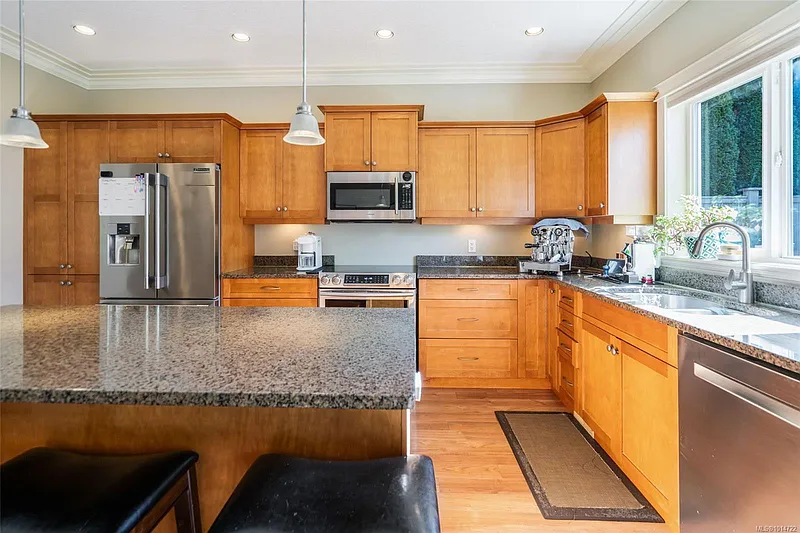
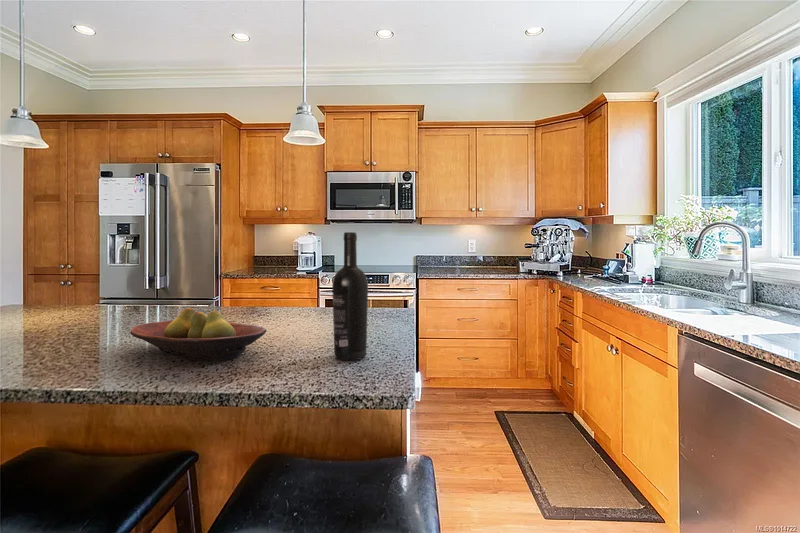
+ wine bottle (350, 294)
+ fruit bowl (198, 330)
